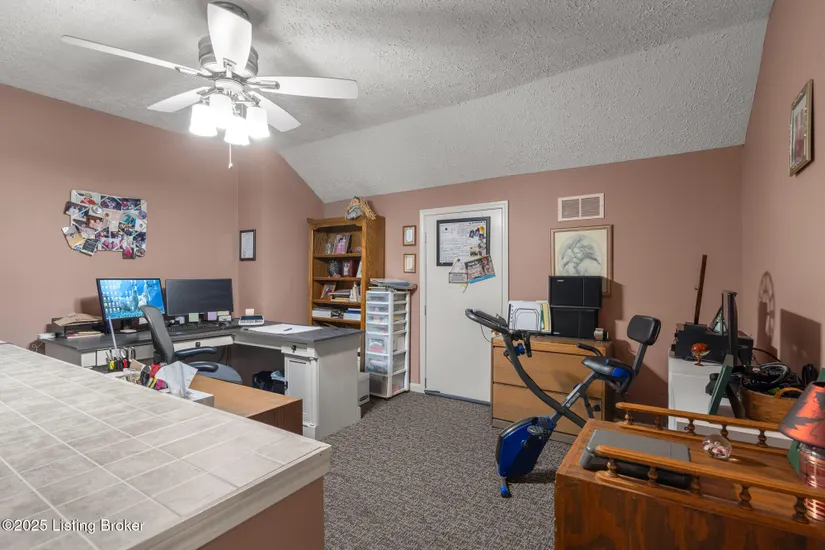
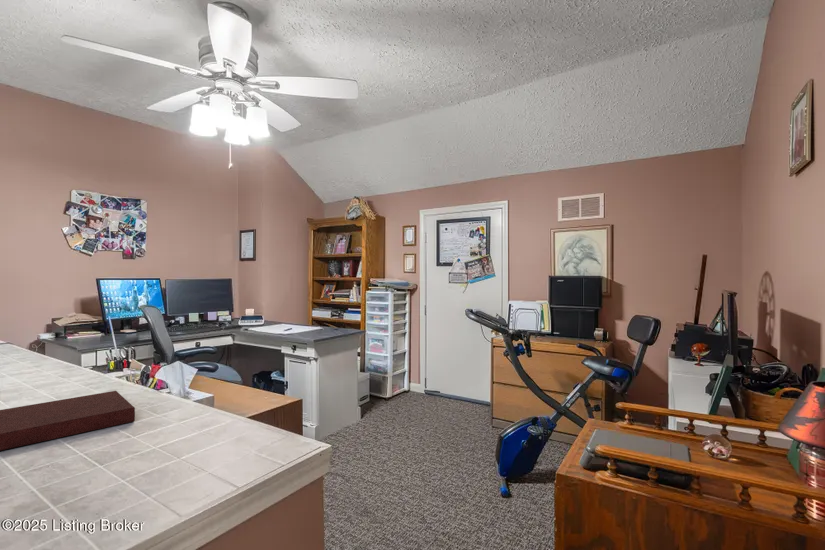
+ notebook (55, 418)
